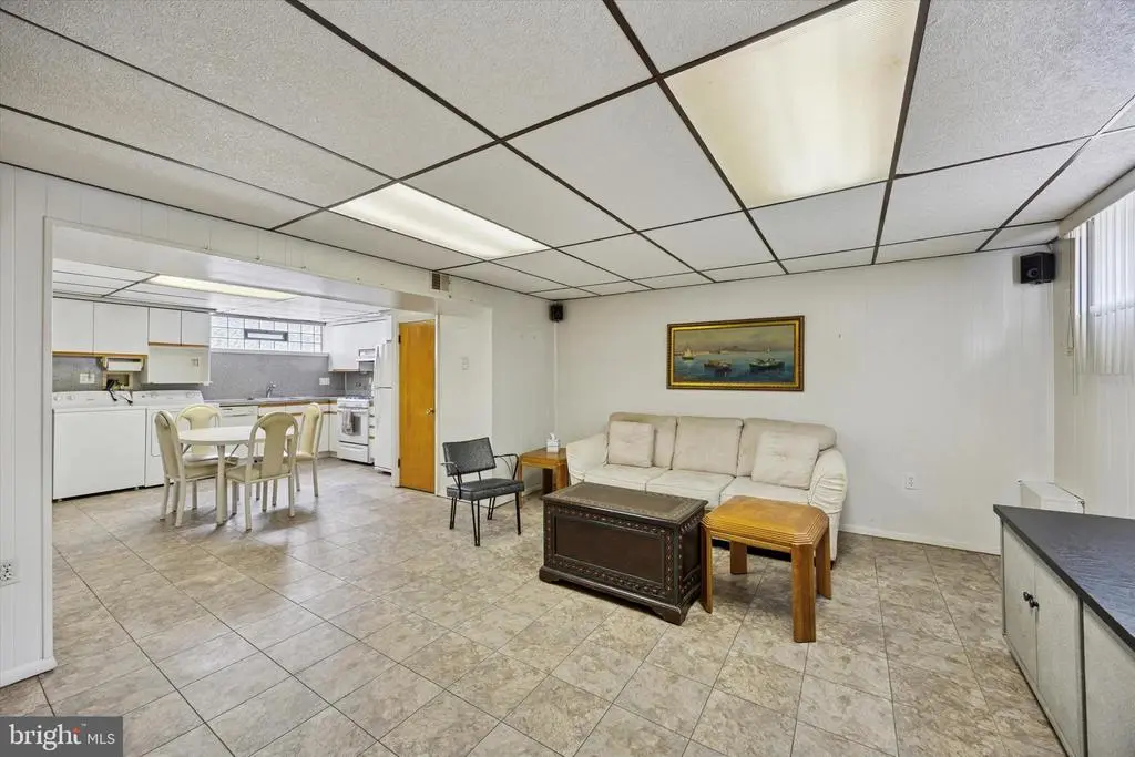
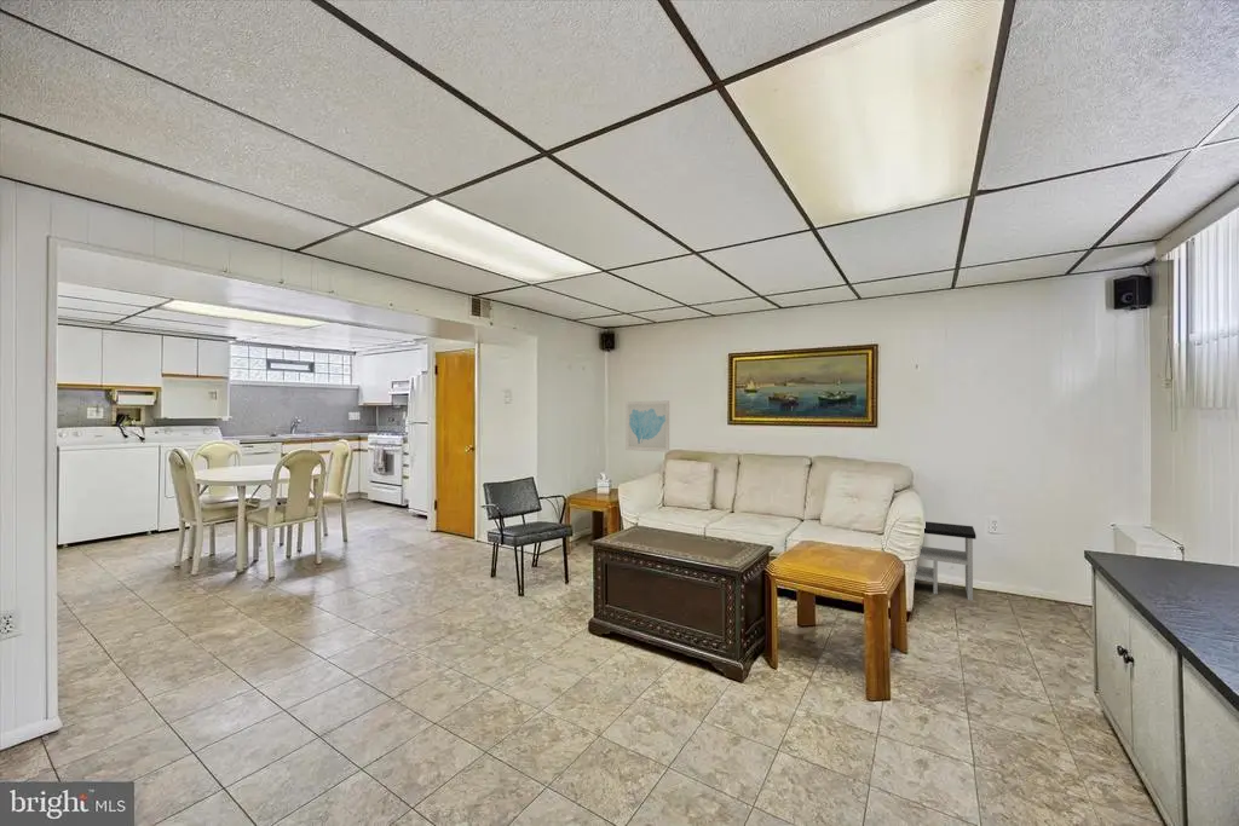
+ side table (933, 556)
+ wall art (646, 426)
